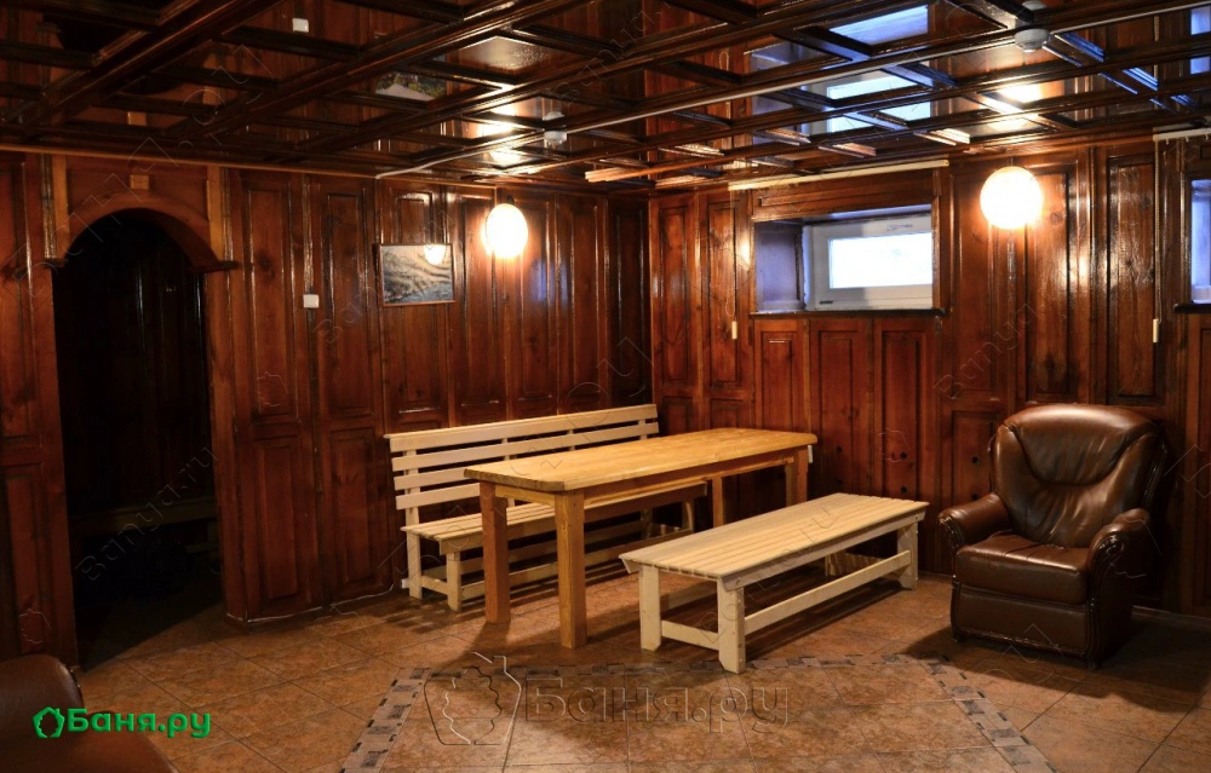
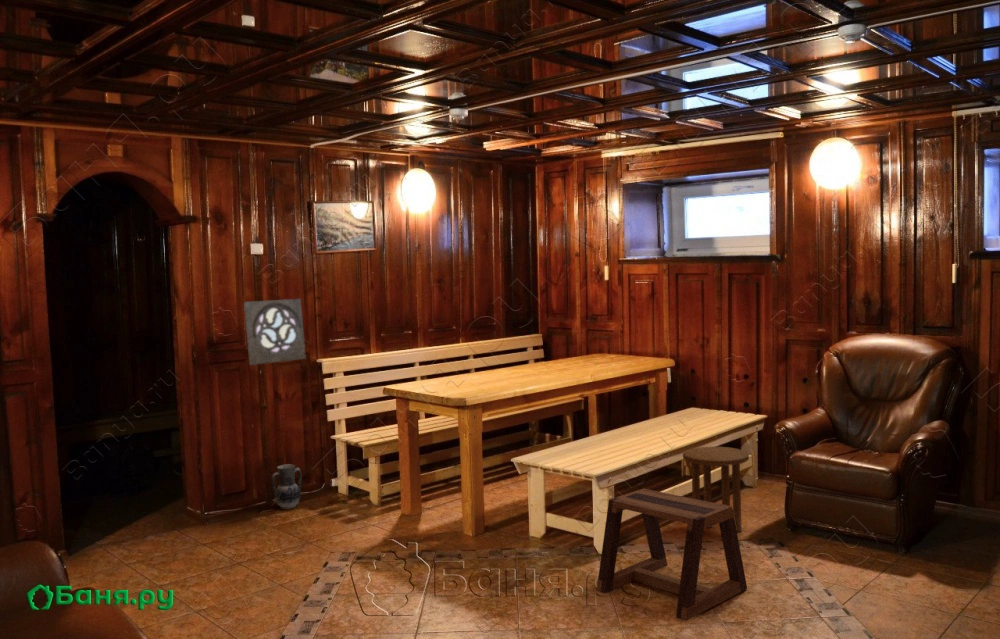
+ ceramic jug (287, 486)
+ wall ornament (275, 331)
+ stool (663, 546)
+ side table (711, 493)
